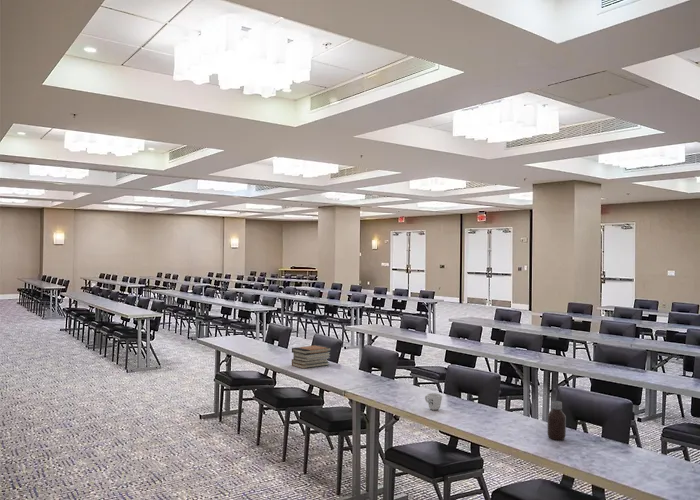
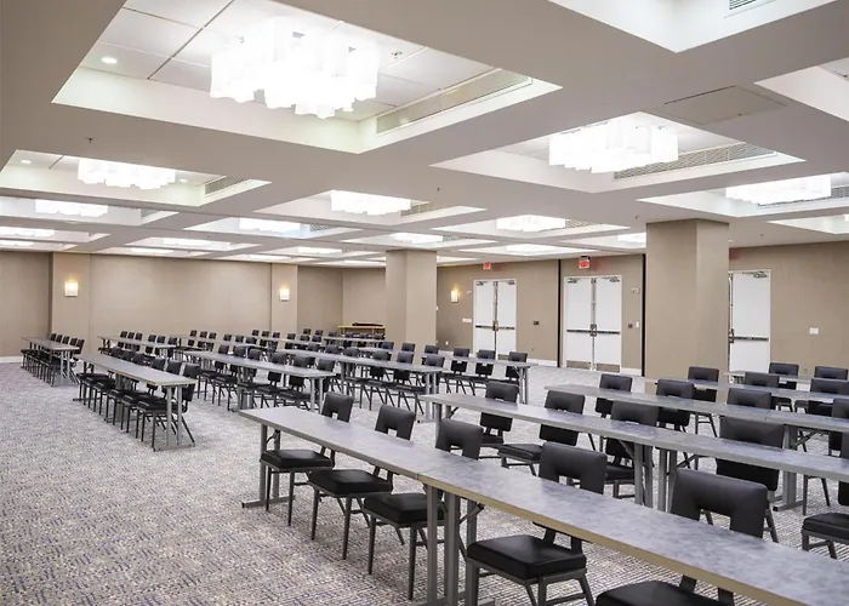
- bottle (556, 419)
- mug (432, 401)
- book stack (311, 356)
